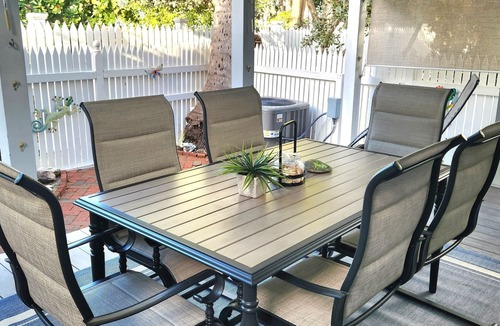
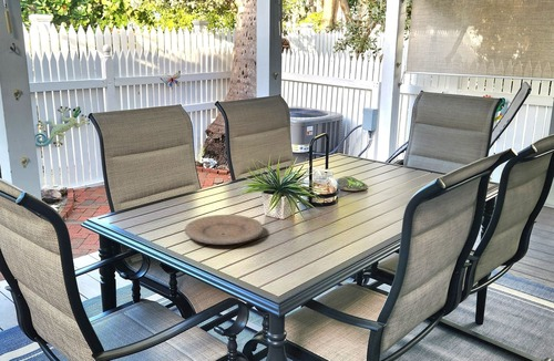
+ plate (224, 231)
